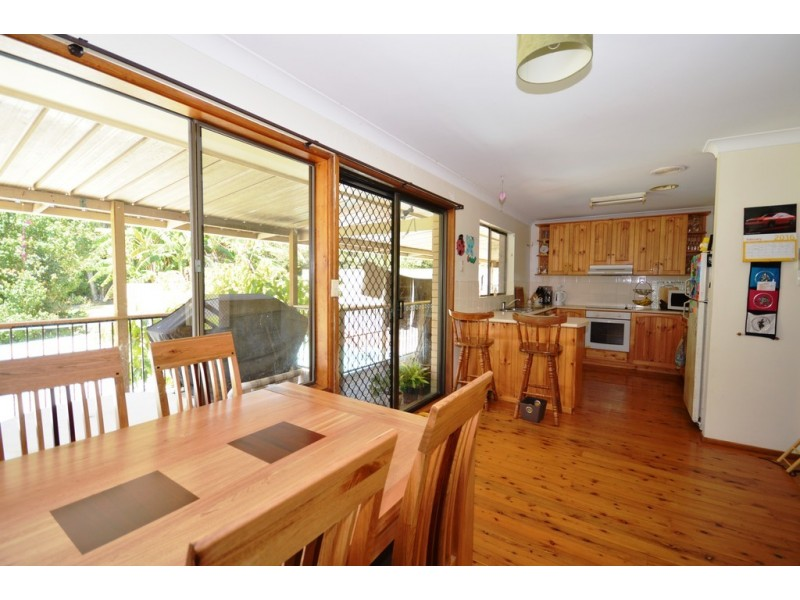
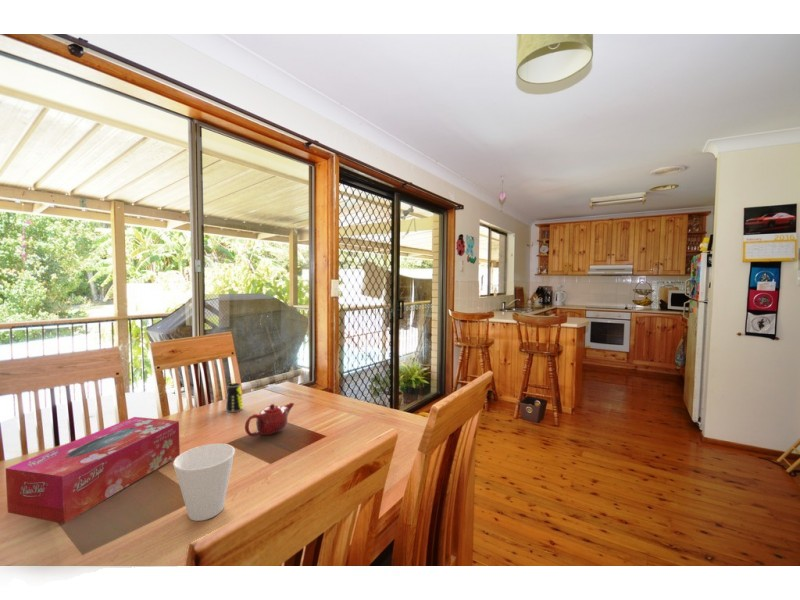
+ teapot (271, 418)
+ cup (234, 397)
+ cup (205, 483)
+ tissue box (105, 460)
